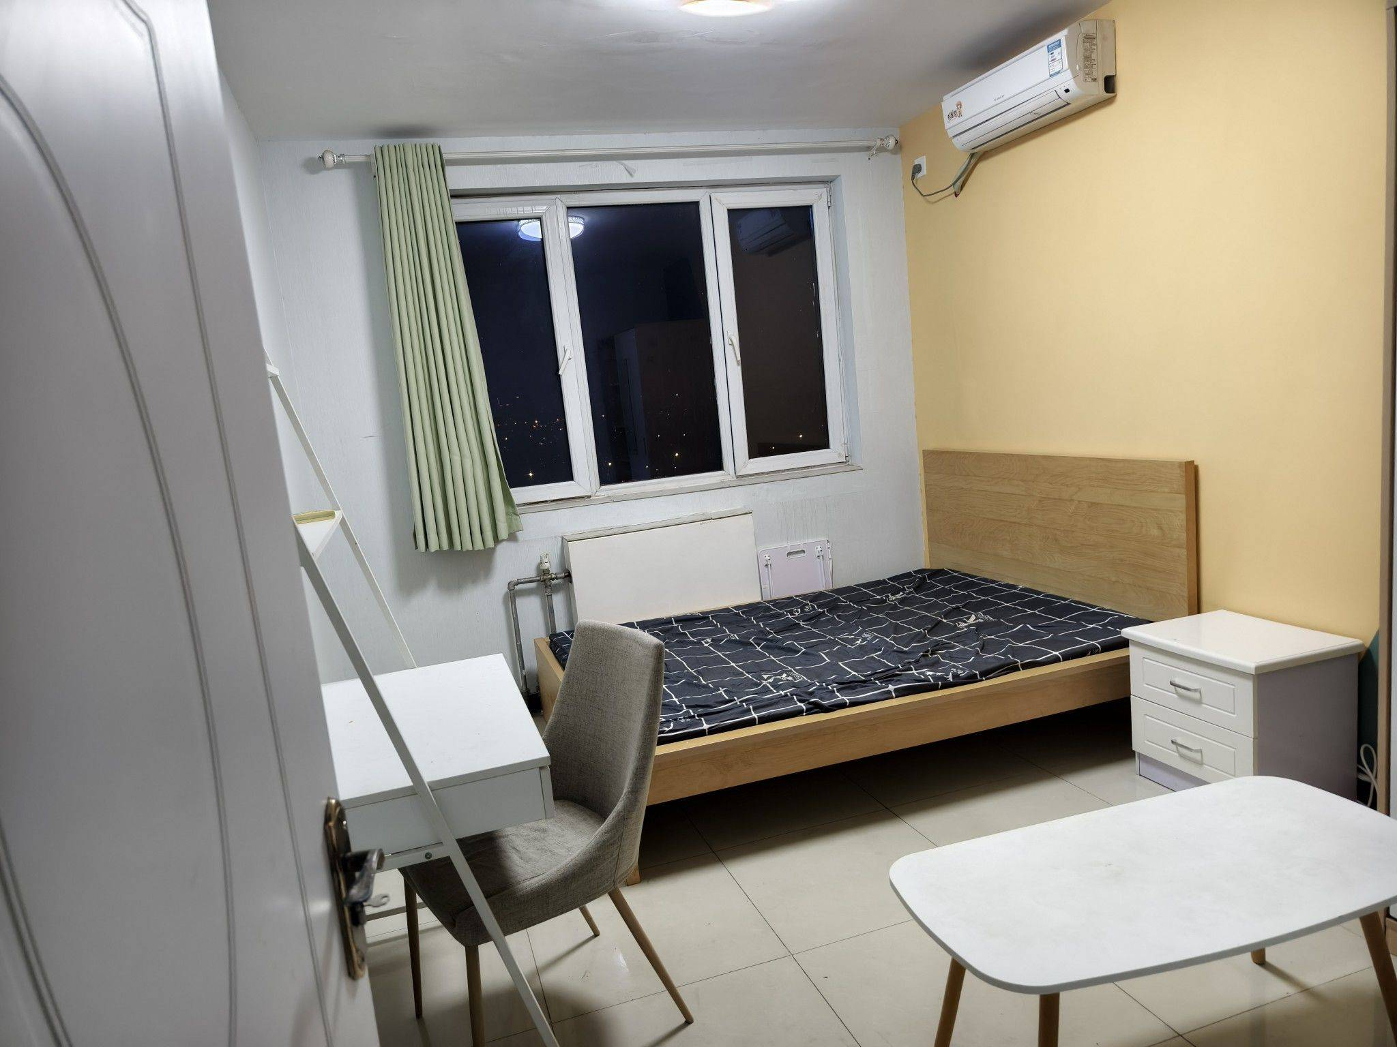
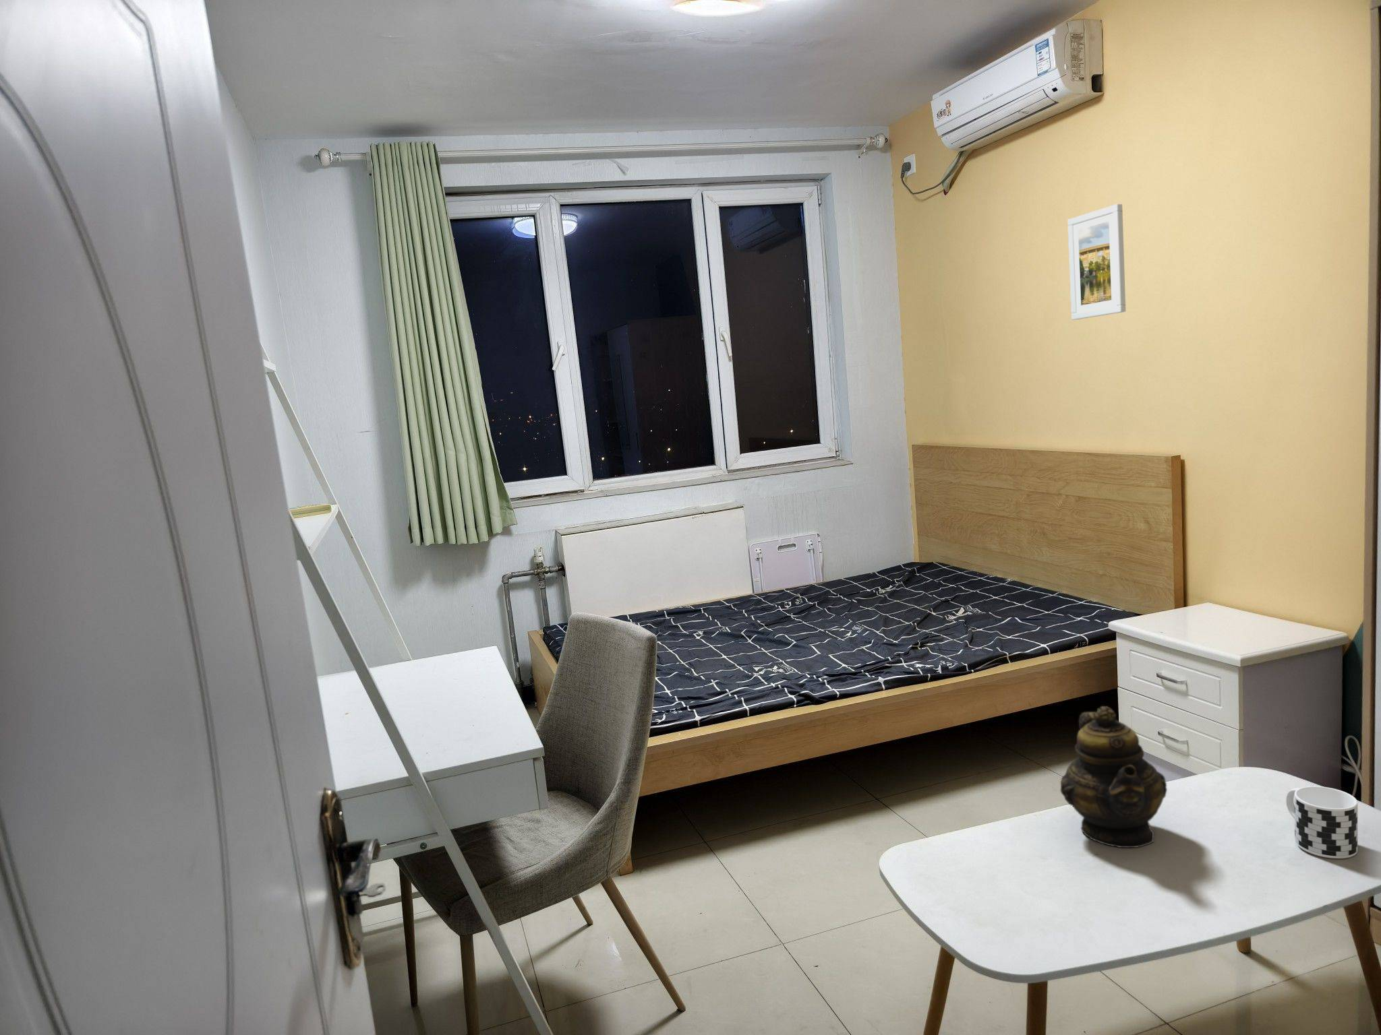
+ cup (1318, 818)
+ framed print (1096, 264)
+ teapot (1110, 769)
